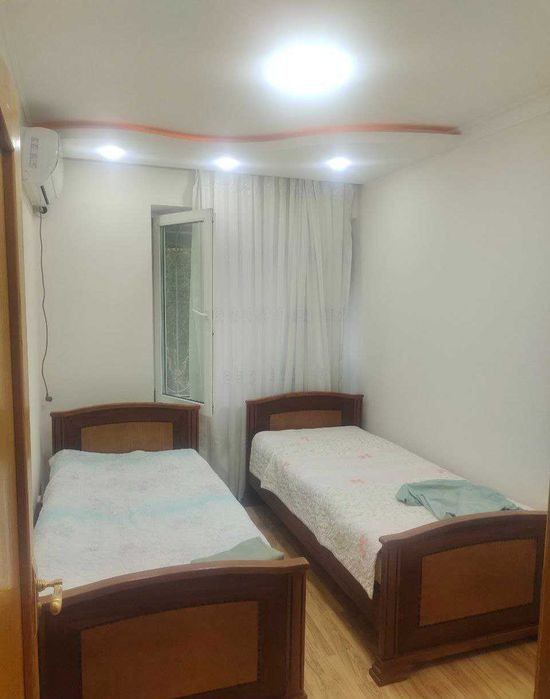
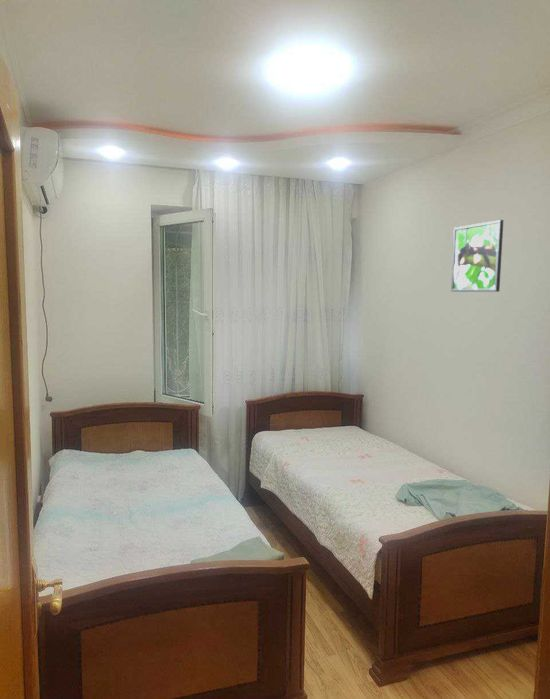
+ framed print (475, 258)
